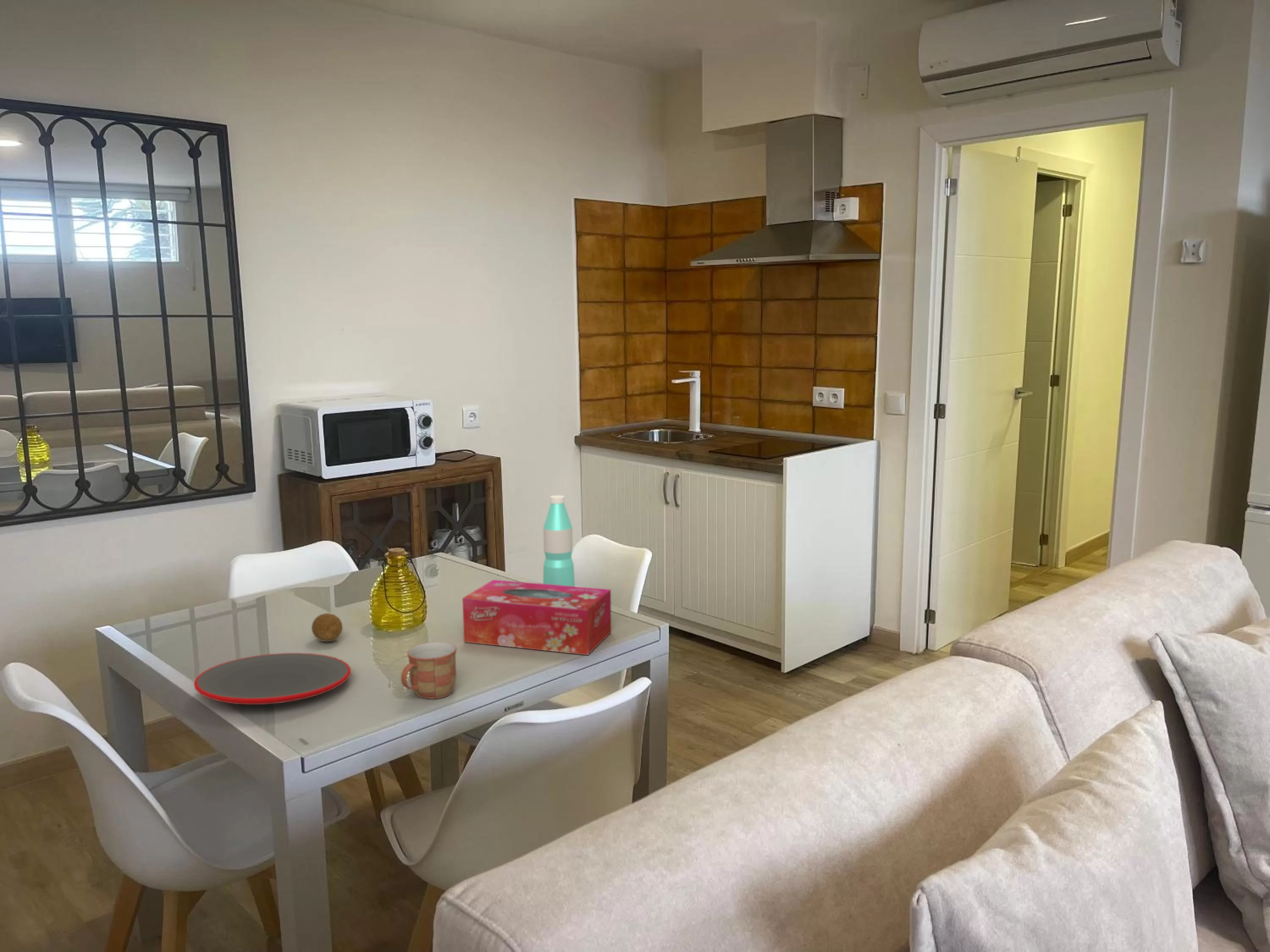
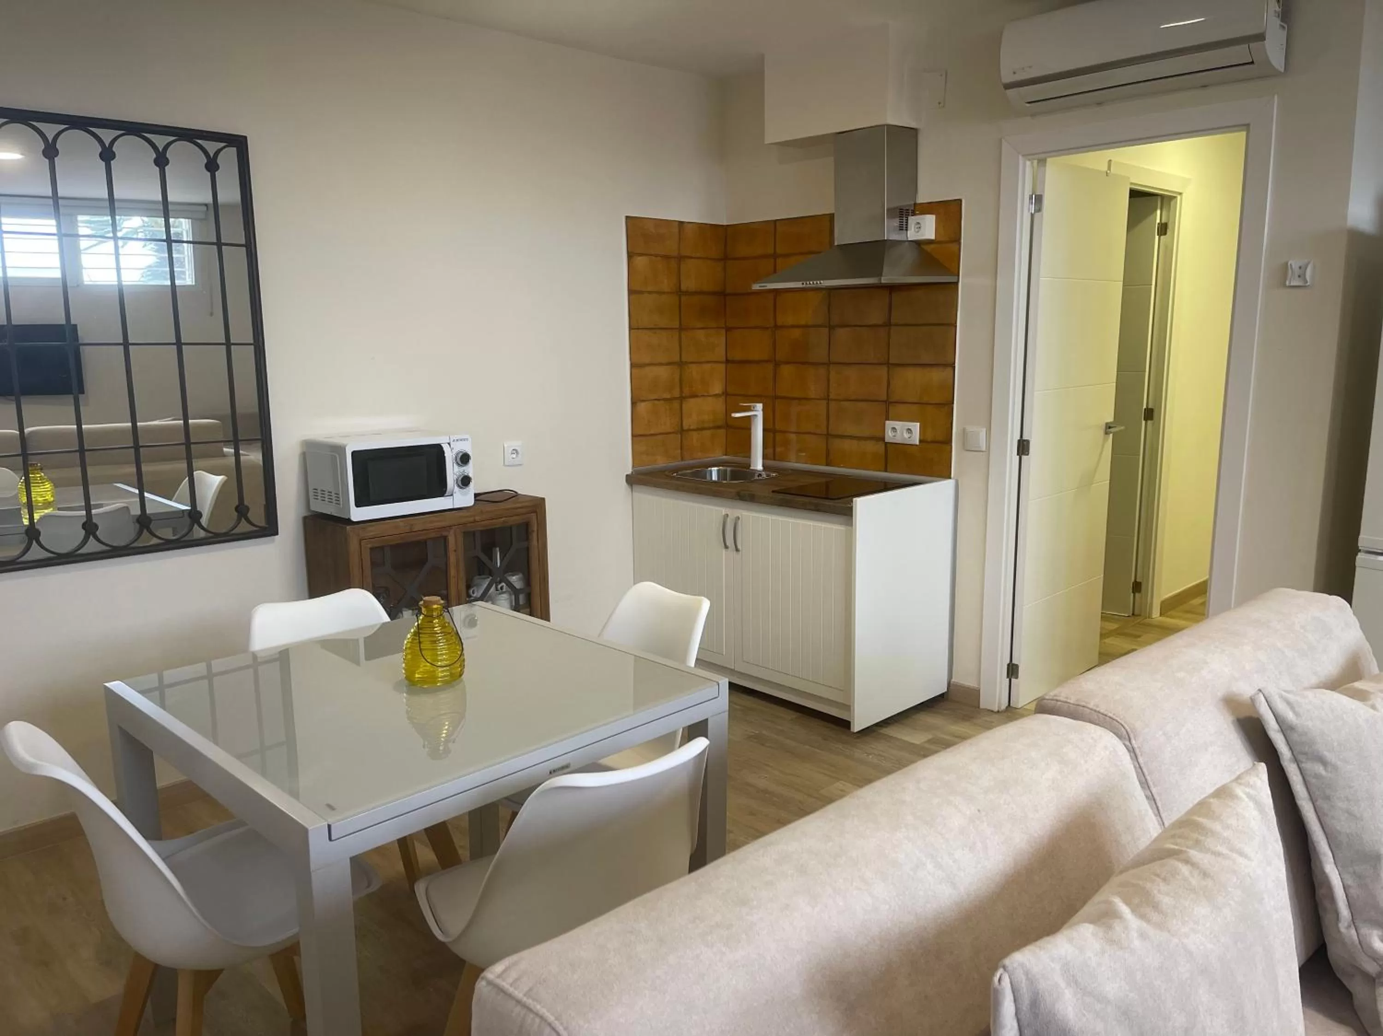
- plate (275, 679)
- mug (428, 673)
- tissue box (538, 615)
- fruit (327, 627)
- water bottle (558, 553)
